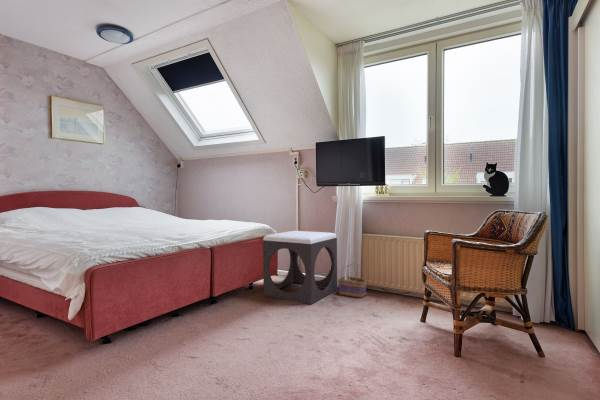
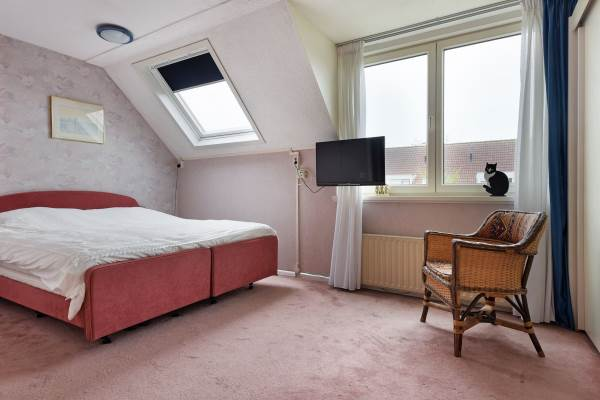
- basket (352, 279)
- footstool (303, 262)
